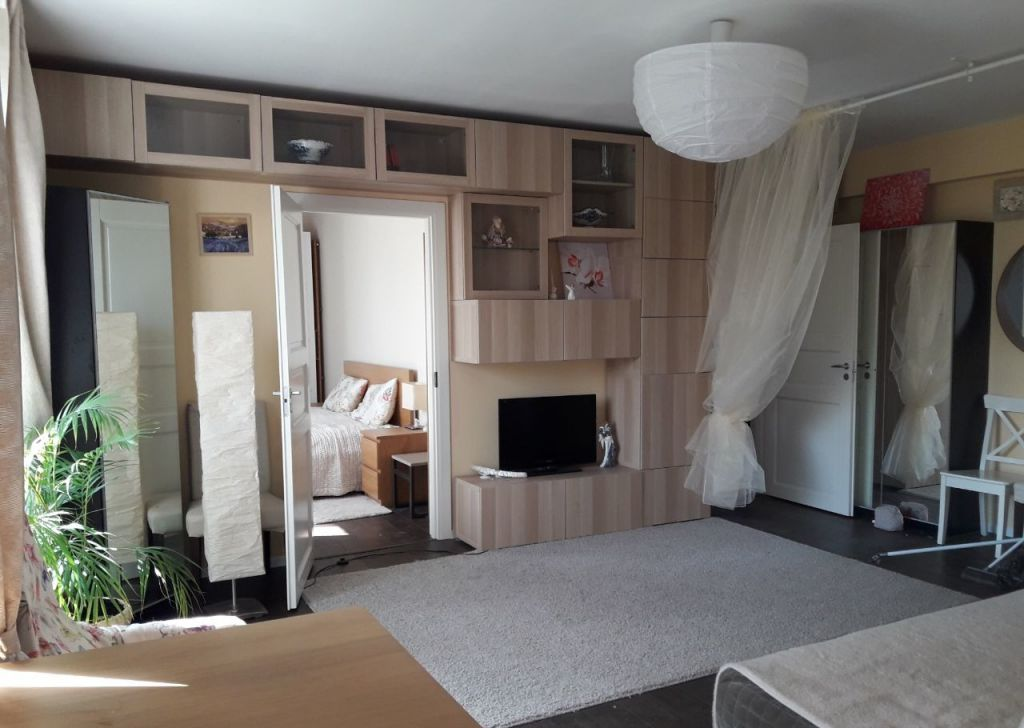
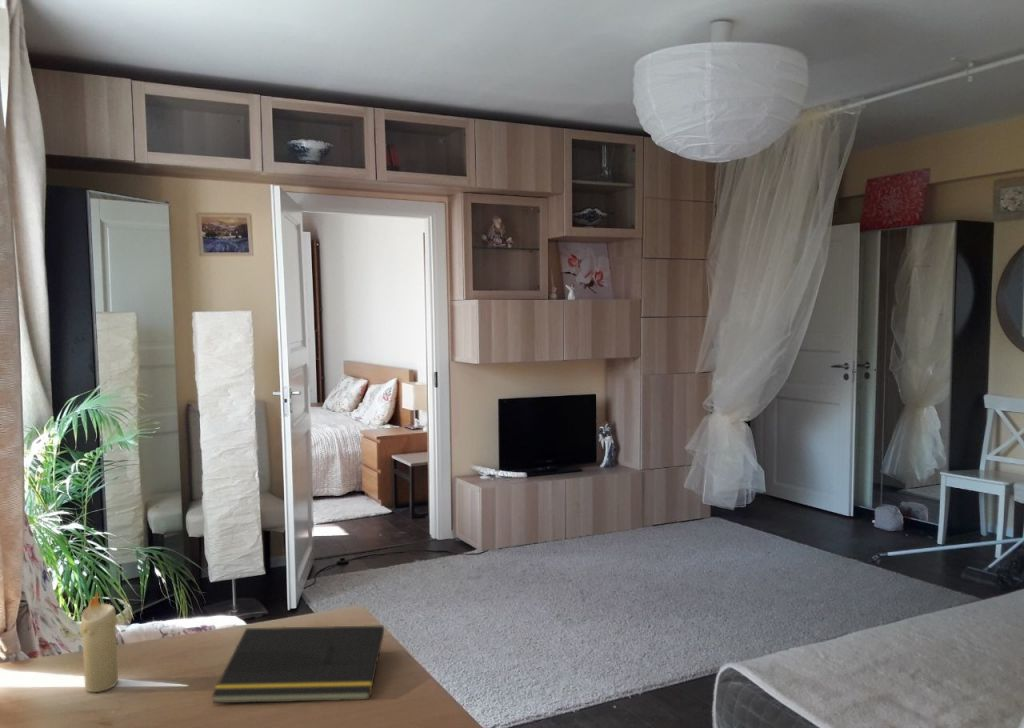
+ candle (100, 639)
+ notepad (304, 661)
